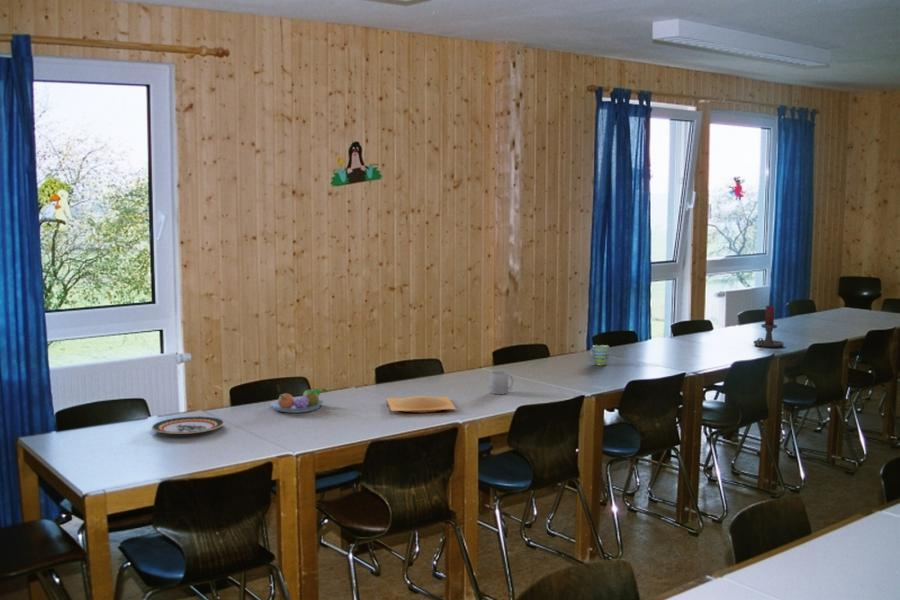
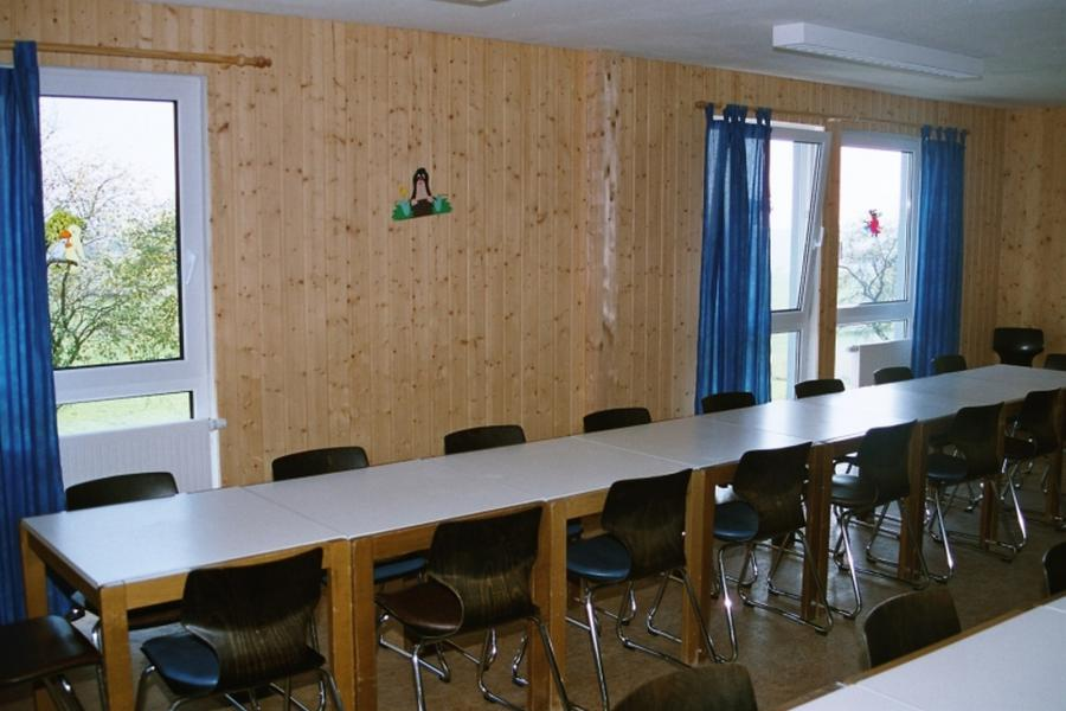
- mug (502, 382)
- candle holder (767, 325)
- fruit bowl (299, 397)
- plate (420, 402)
- plate (188, 427)
- mug (598, 354)
